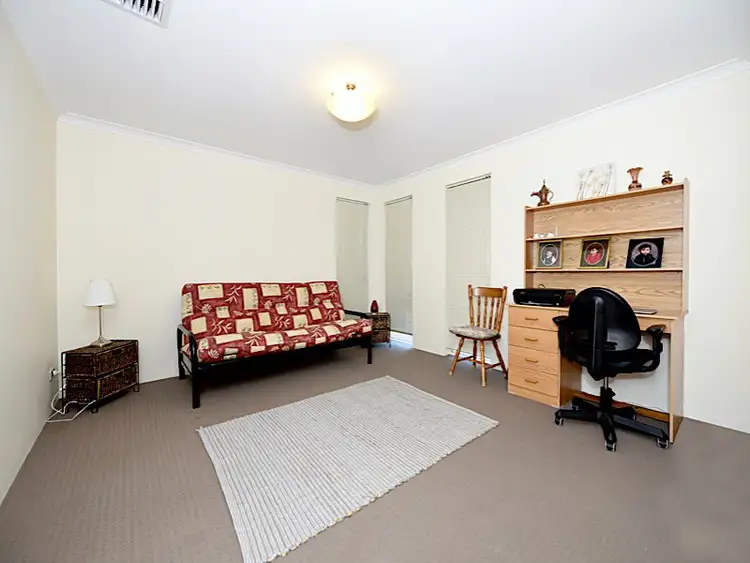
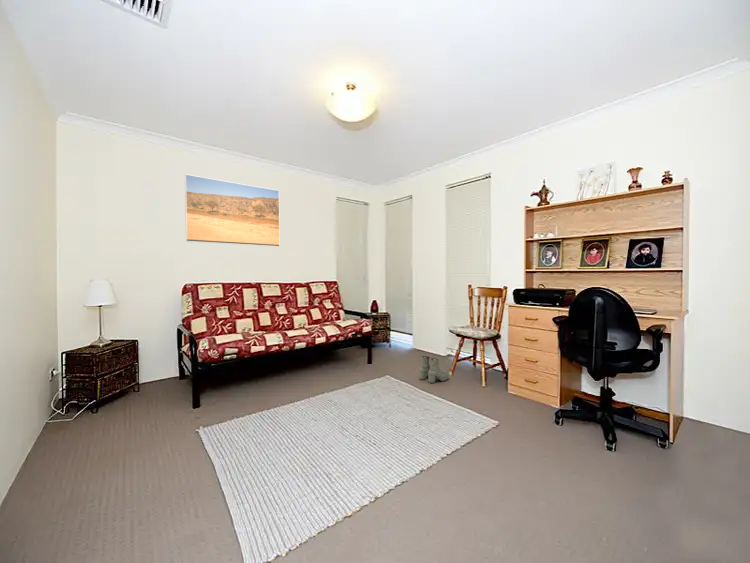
+ boots (433, 367)
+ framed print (236, 213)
